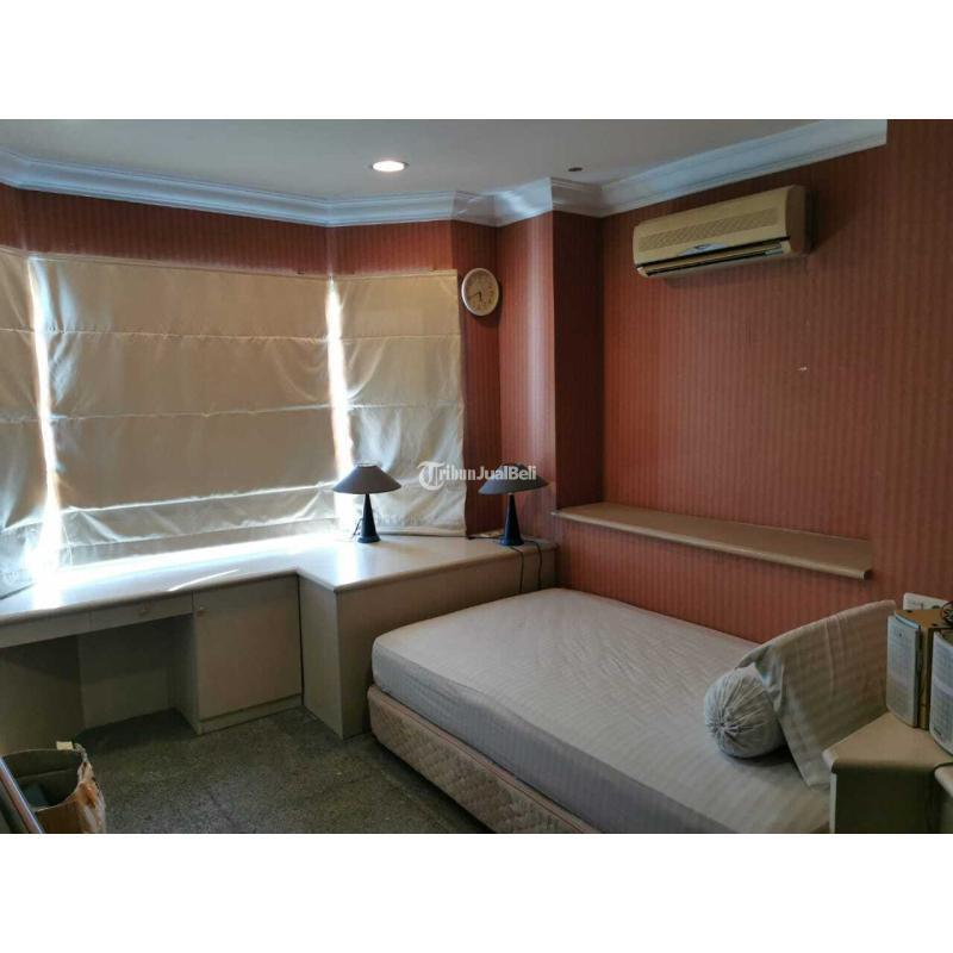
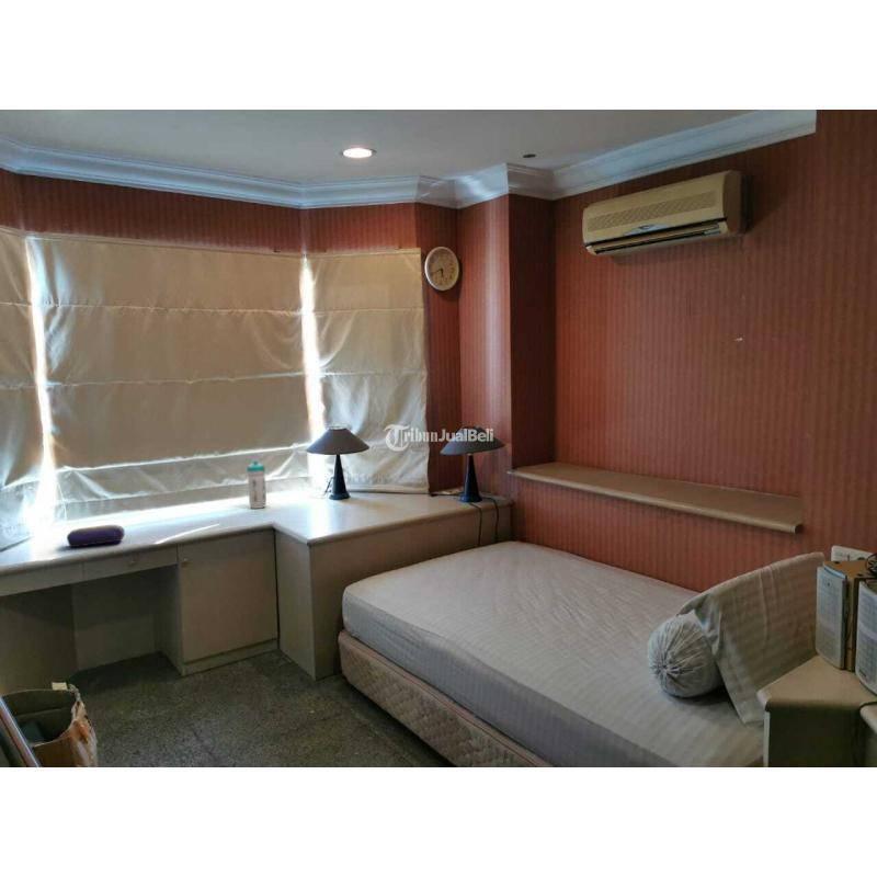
+ pencil case (95, 535)
+ water bottle (257, 483)
